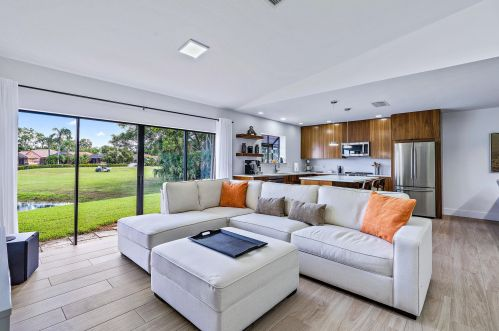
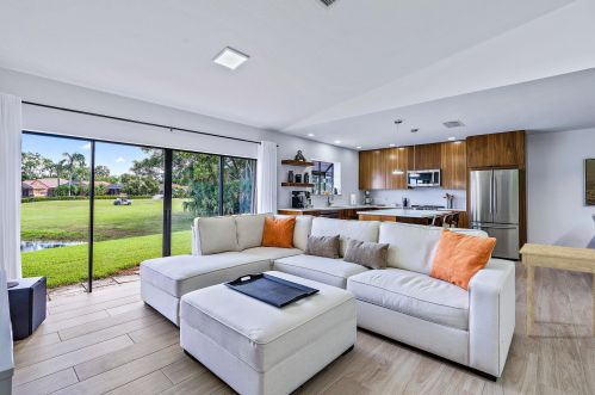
+ side table (562, 269)
